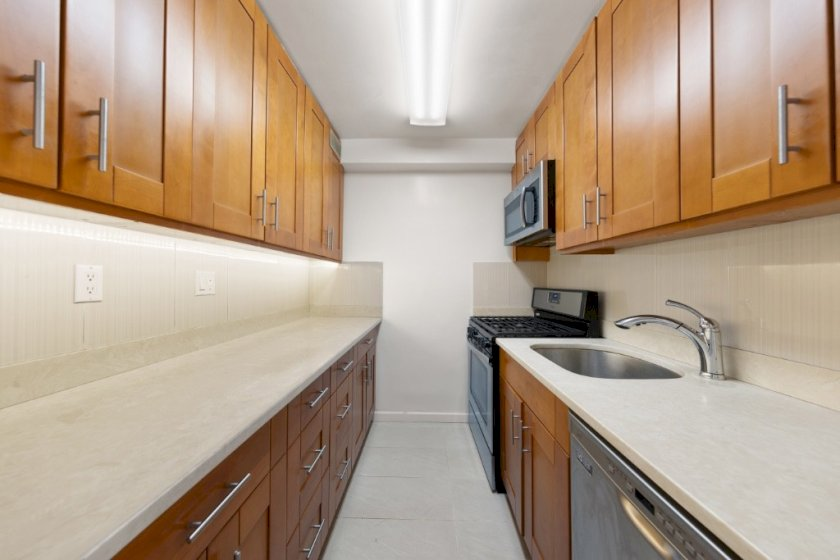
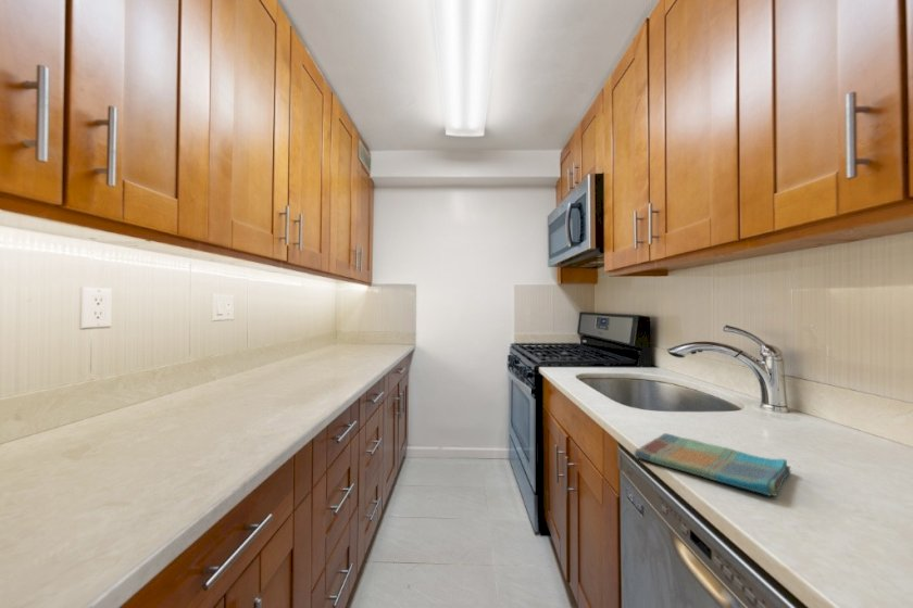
+ dish towel (709, 458)
